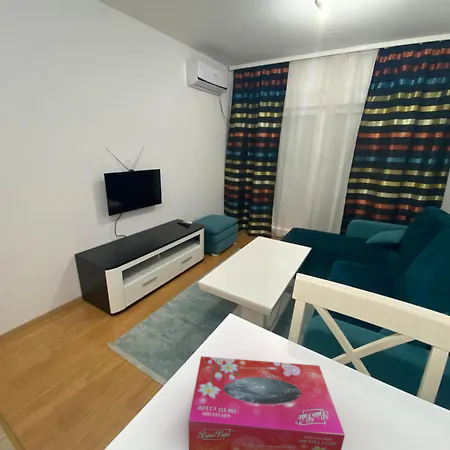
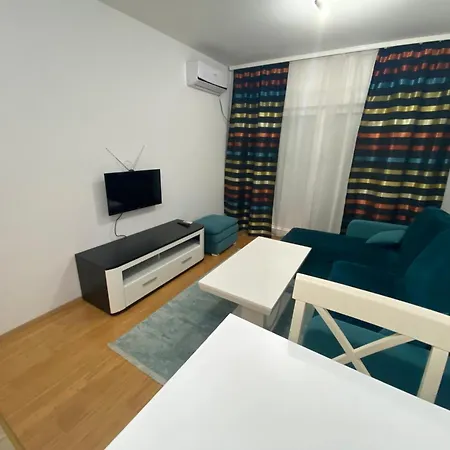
- tissue box (260, 406)
